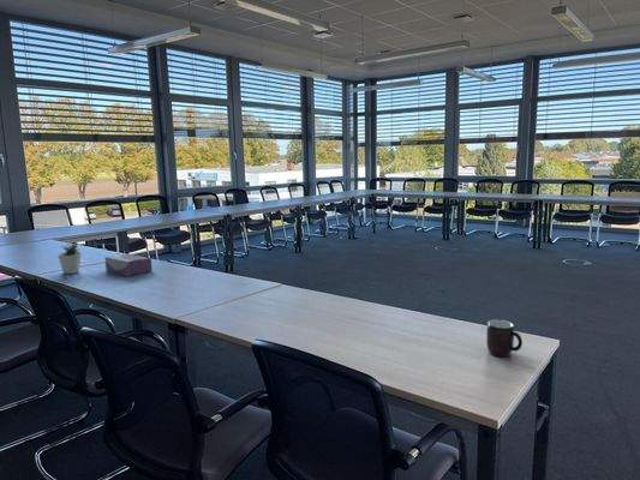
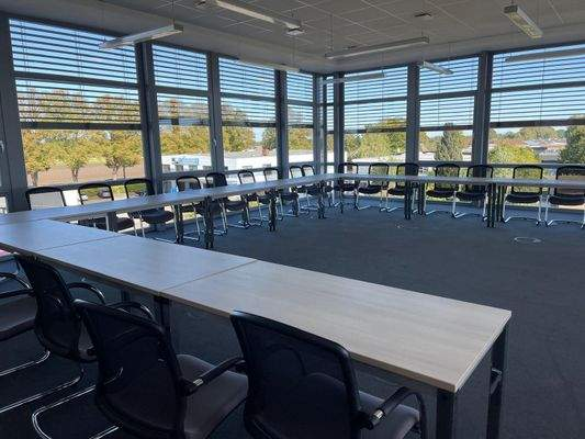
- tissue box (128, 263)
- mug (504, 338)
- potted plant (70, 256)
